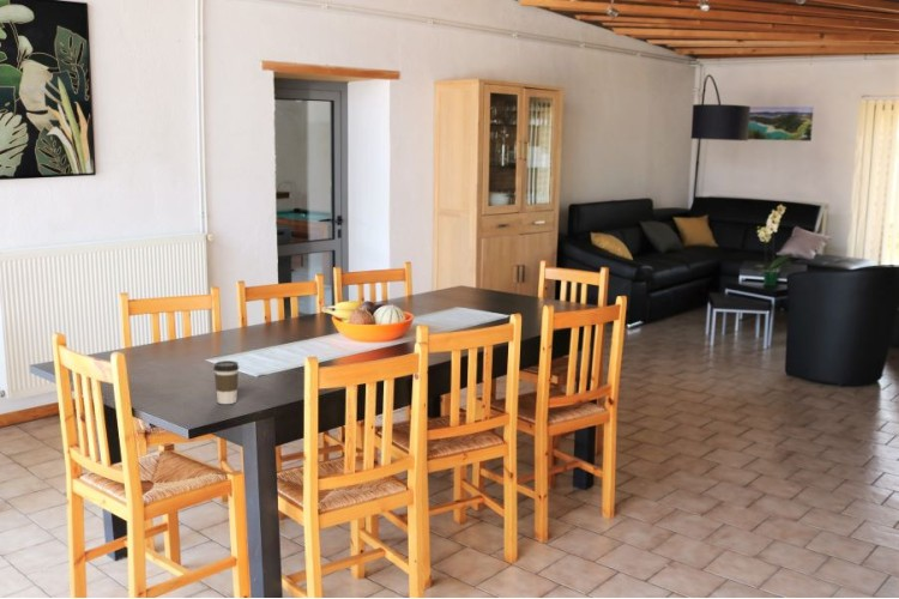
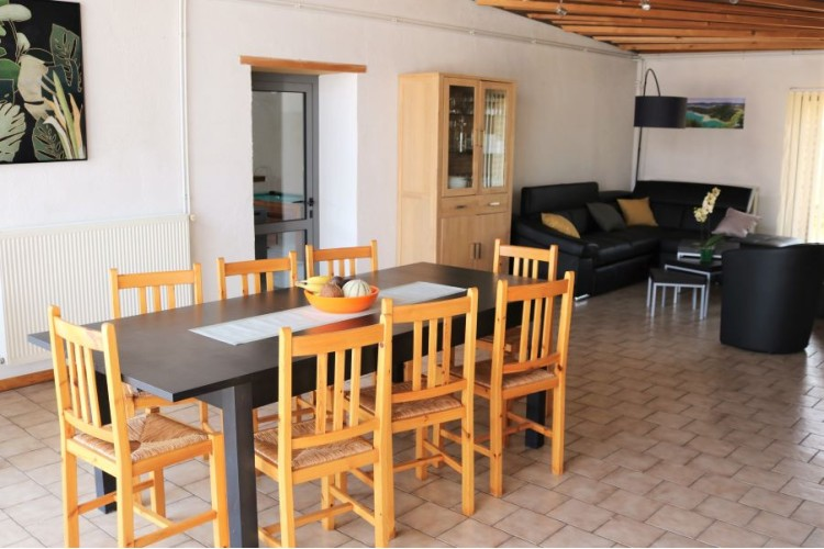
- coffee cup (227, 382)
